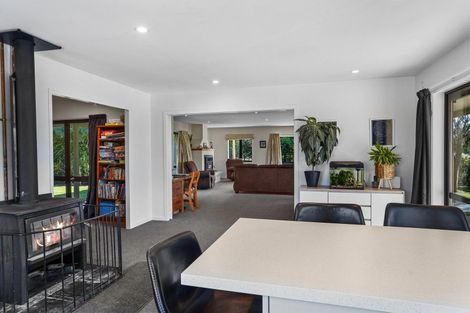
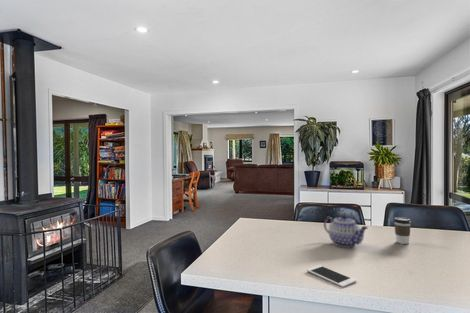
+ cell phone (330, 275)
+ coffee cup (402, 230)
+ teapot (344, 229)
